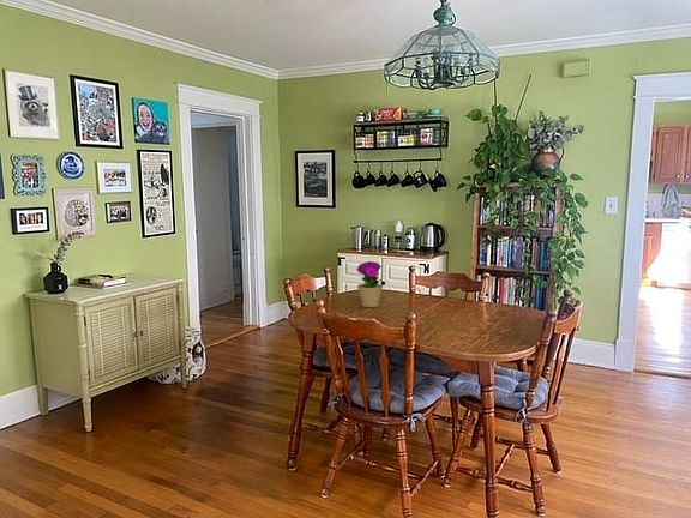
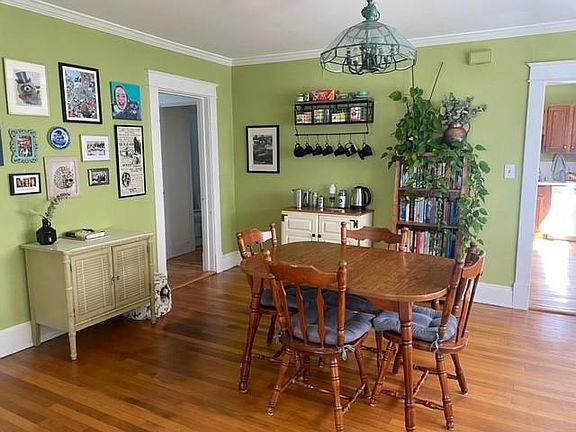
- flower pot (369, 283)
